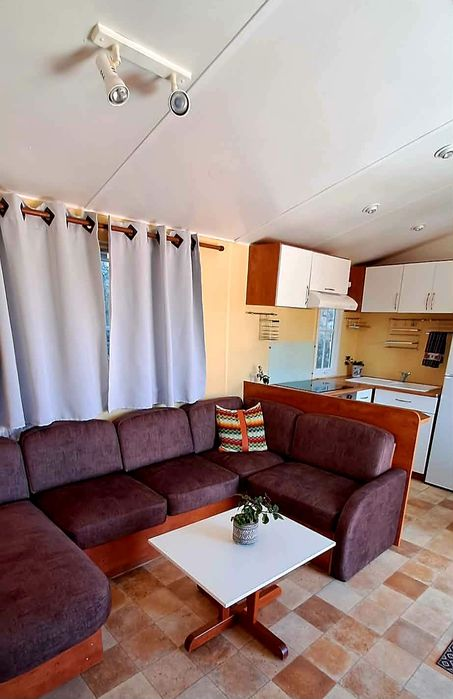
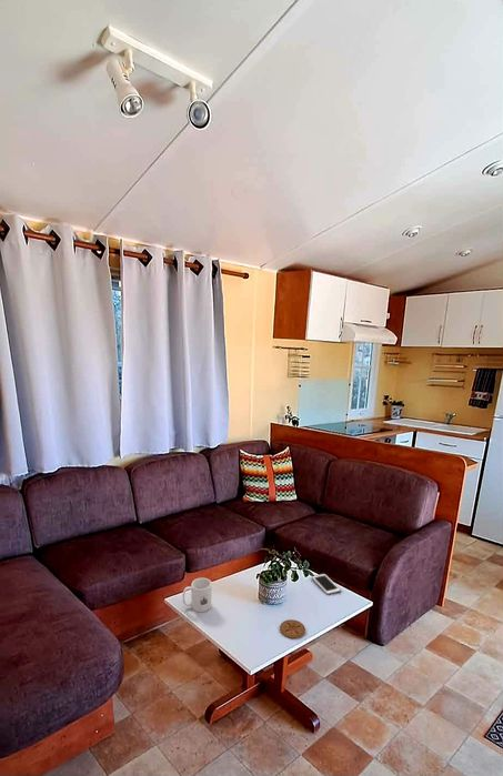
+ coaster (292, 628)
+ cell phone (325, 584)
+ mug (197, 595)
